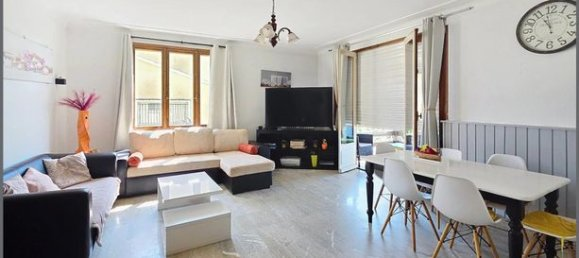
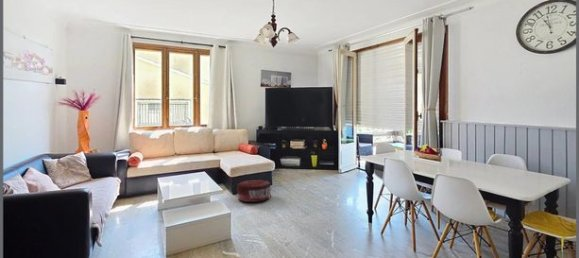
+ pouf (254, 189)
